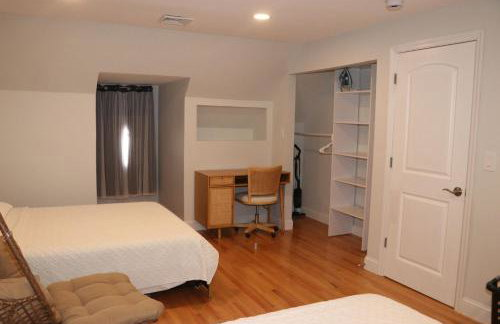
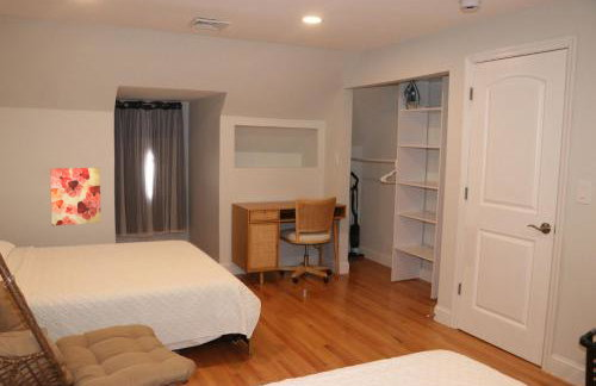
+ wall art (75, 195)
